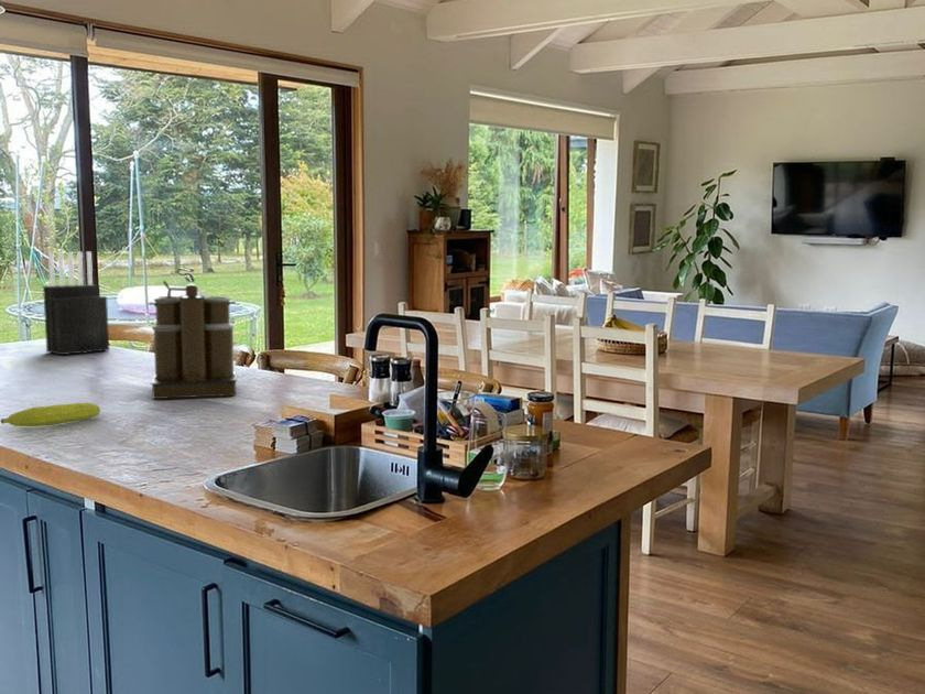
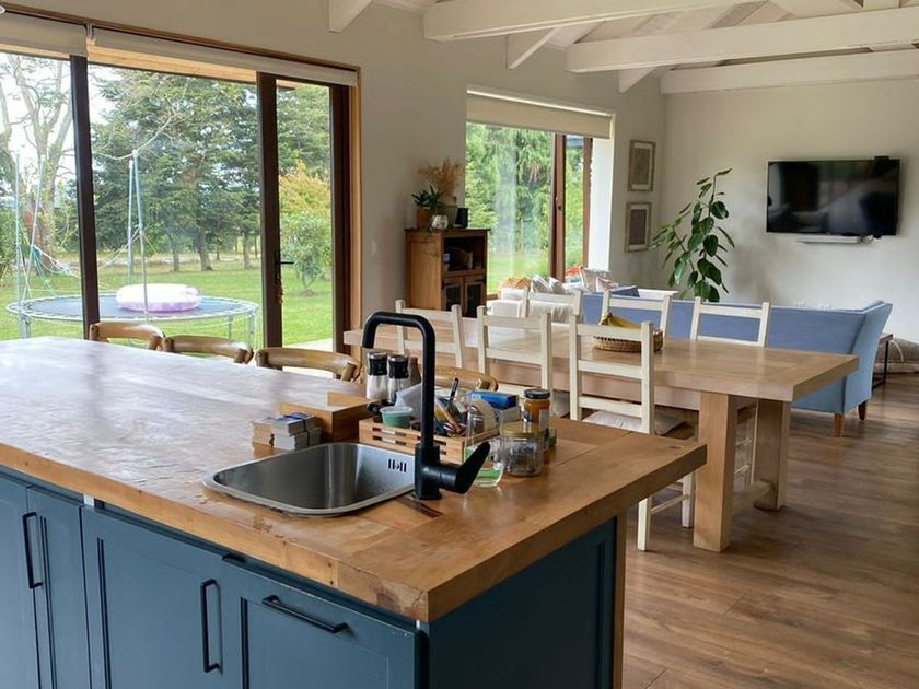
- fruit (54, 411)
- knife block (77, 302)
- coffee maker (193, 328)
